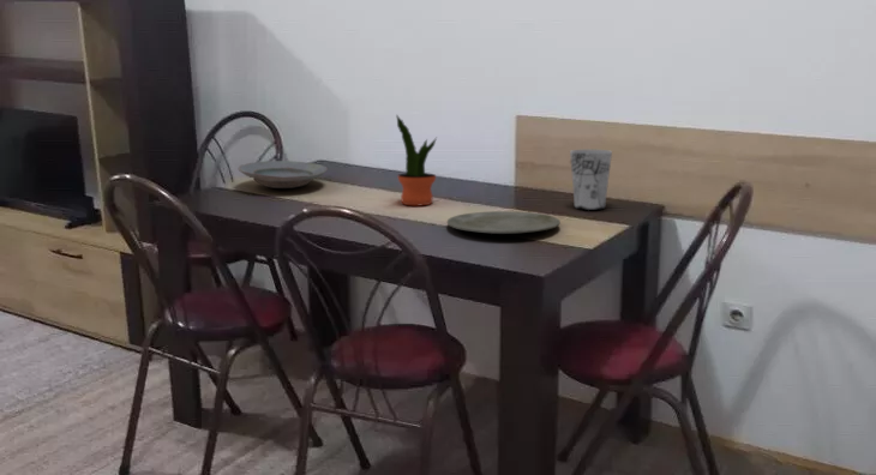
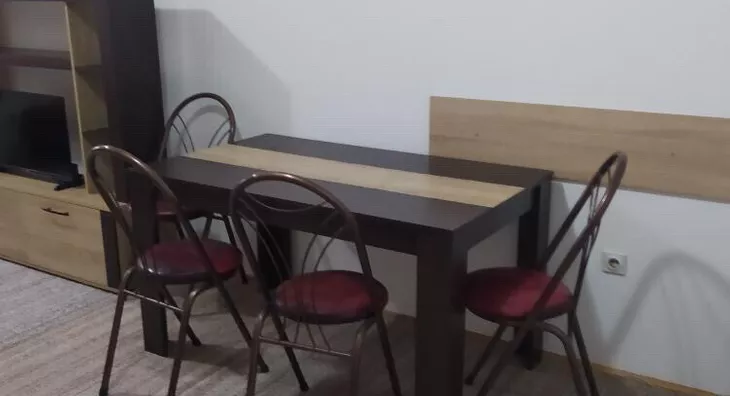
- plate (283, 175)
- cup (589, 179)
- plate (503, 223)
- potted plant (413, 158)
